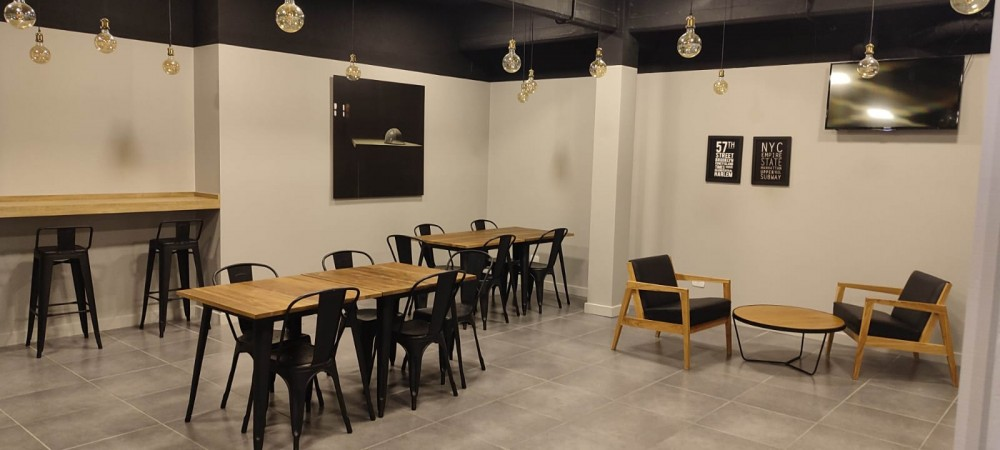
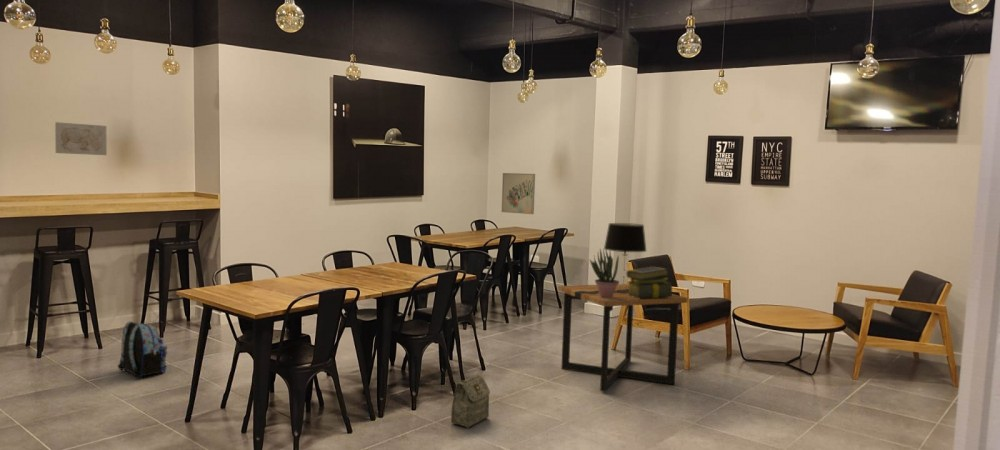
+ bag (471, 399)
+ wall art (81, 139)
+ table lamp (624, 256)
+ potted plant (604, 272)
+ stack of books (648, 282)
+ backpack (143, 346)
+ side table (626, 334)
+ wall art (518, 193)
